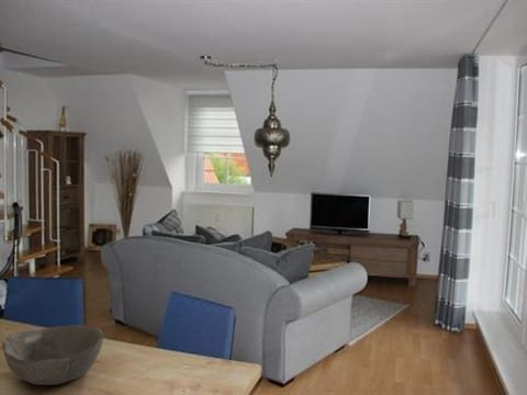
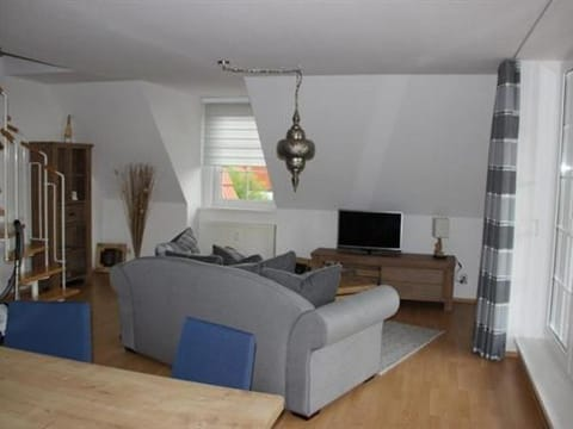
- bowl (54, 356)
